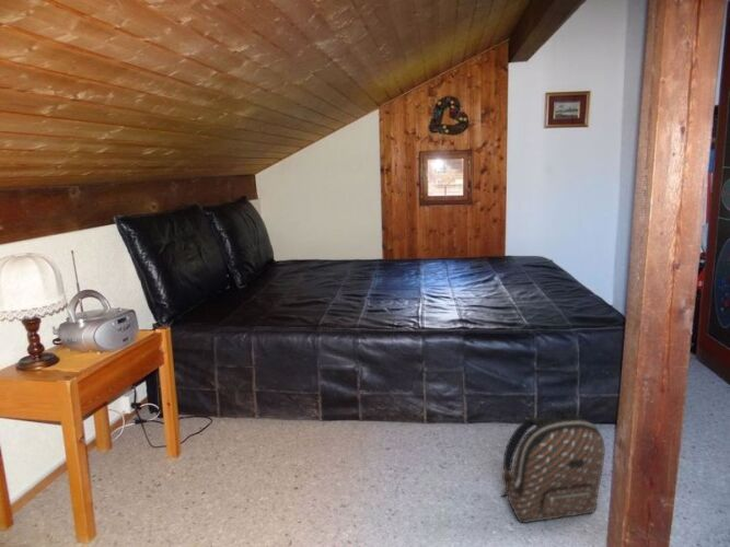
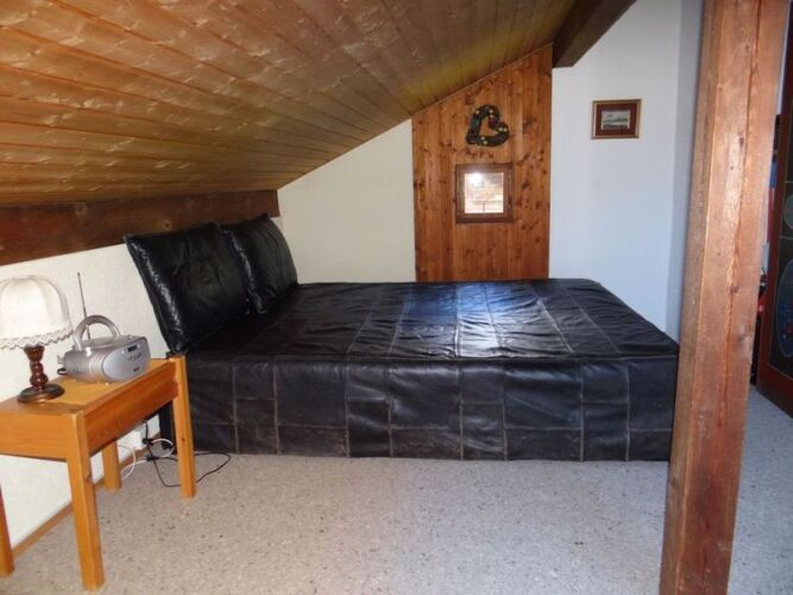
- backpack (553, 457)
